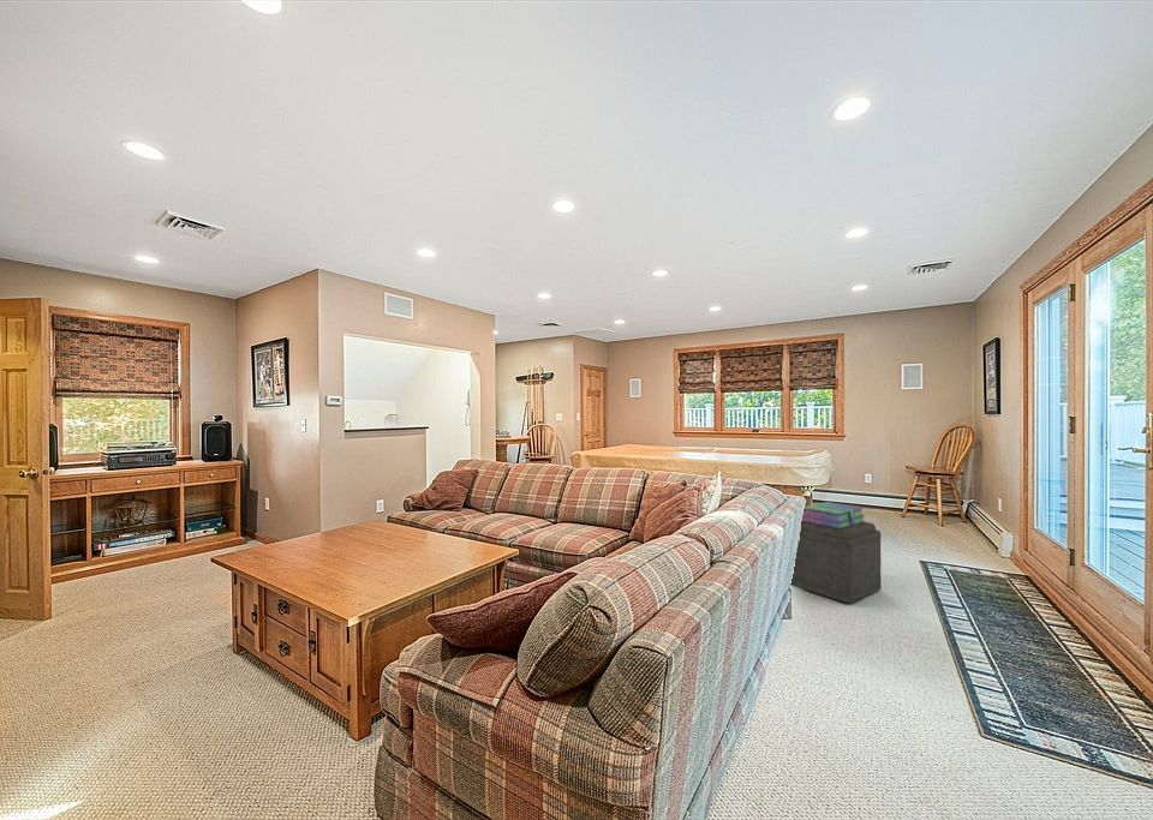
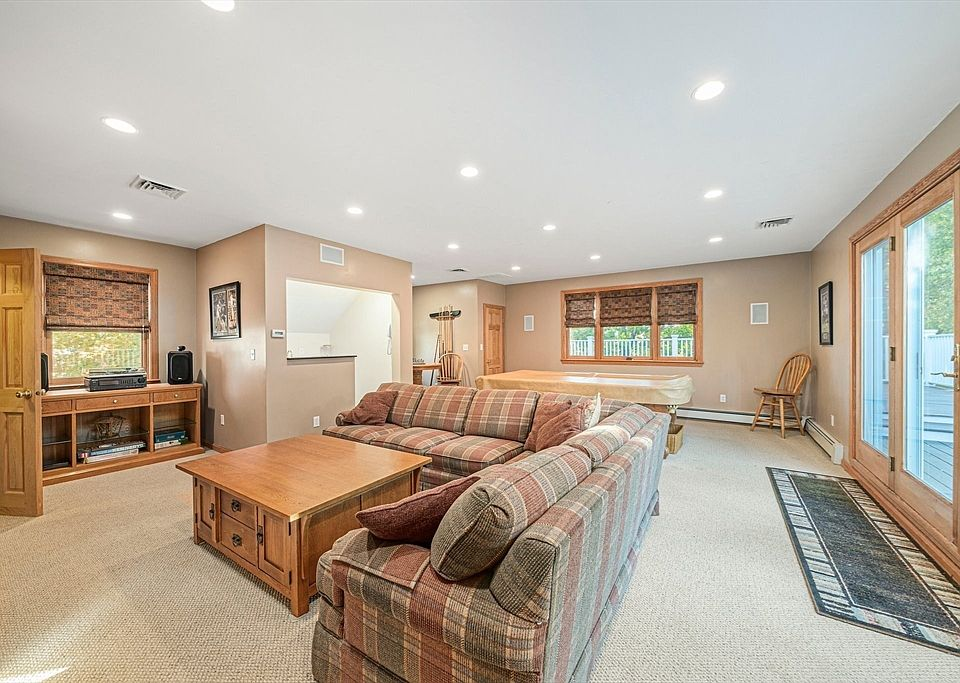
- stack of books (831, 514)
- ottoman (832, 553)
